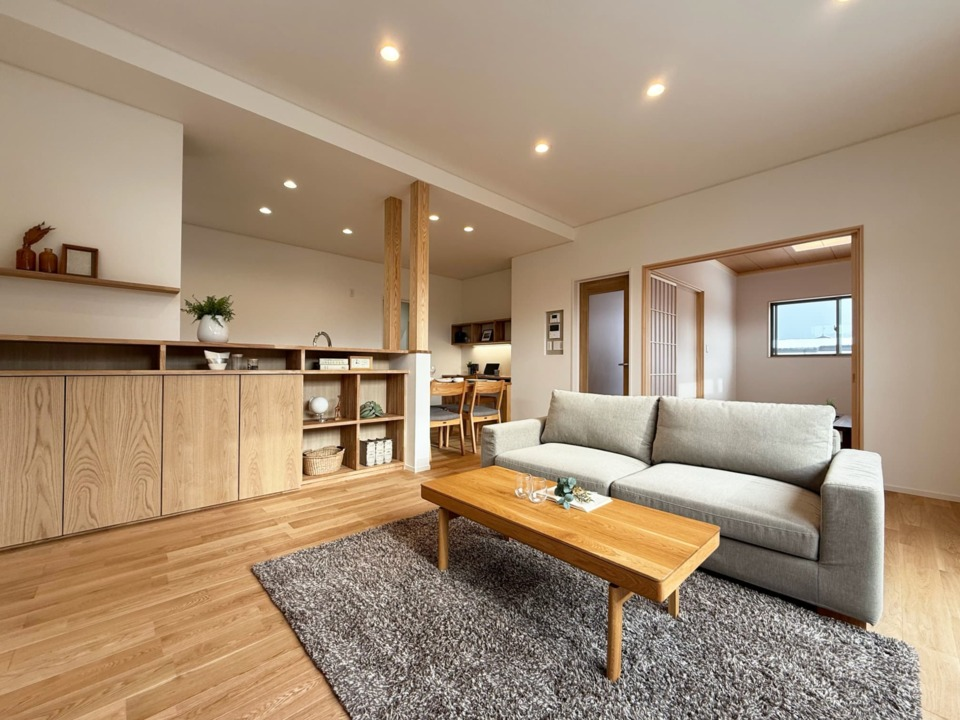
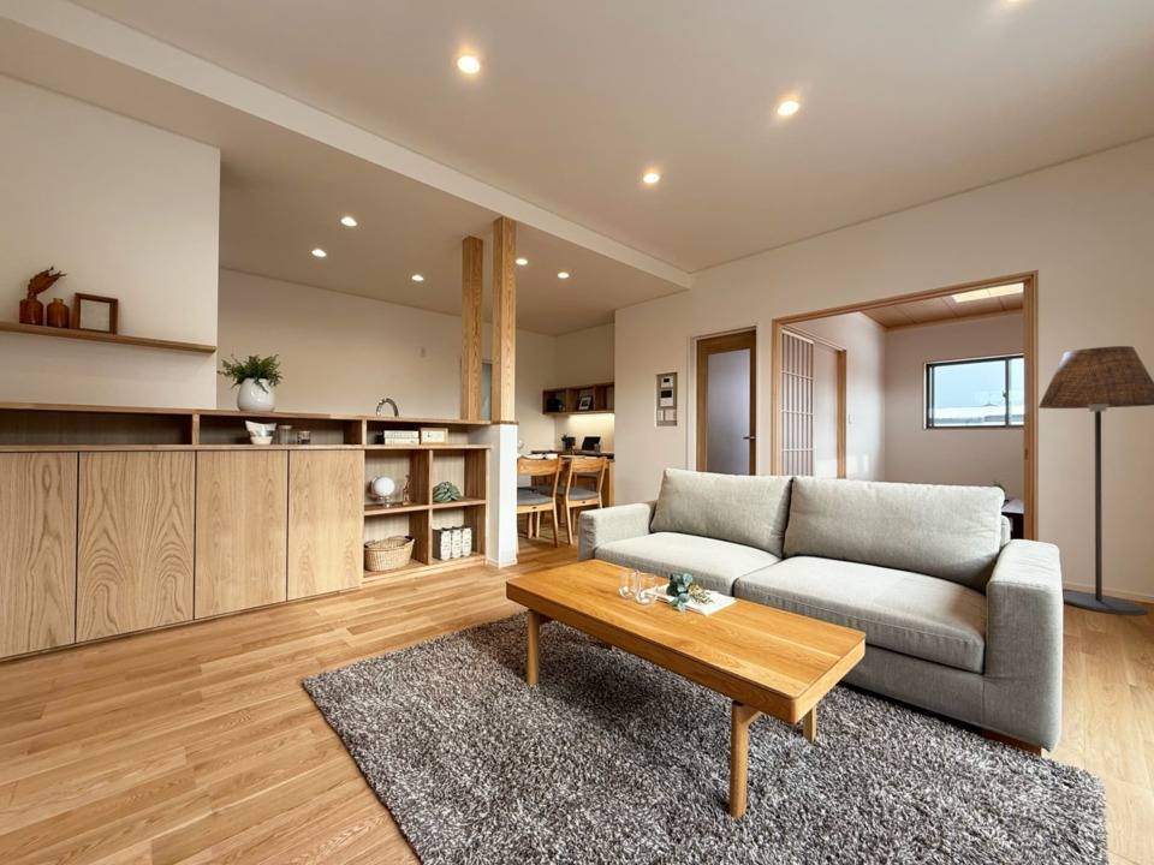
+ floor lamp (1098, 477)
